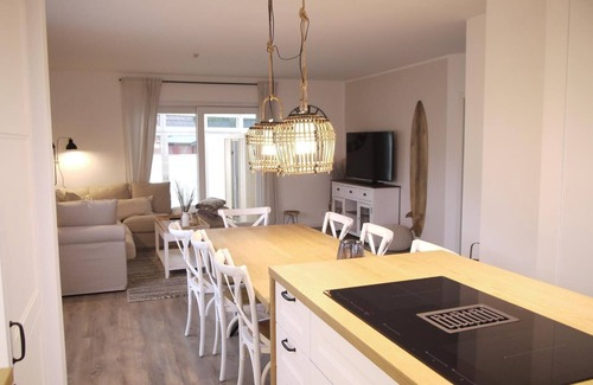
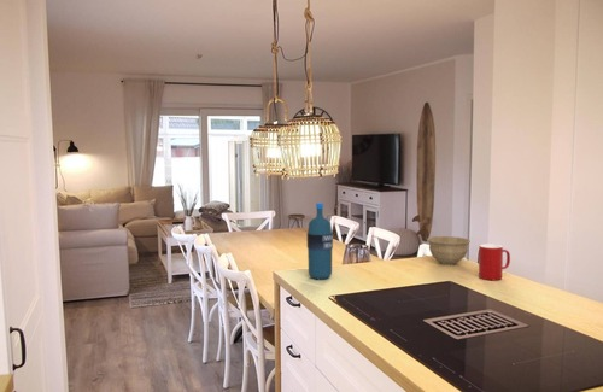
+ cup (494, 262)
+ water bottle (320, 240)
+ bowl (447, 251)
